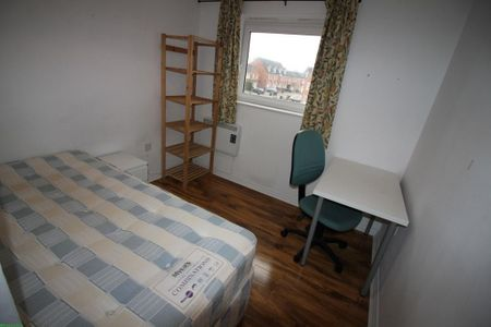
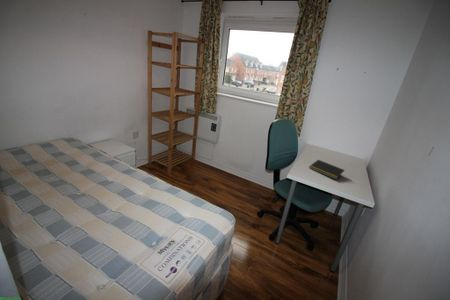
+ notepad (326, 168)
